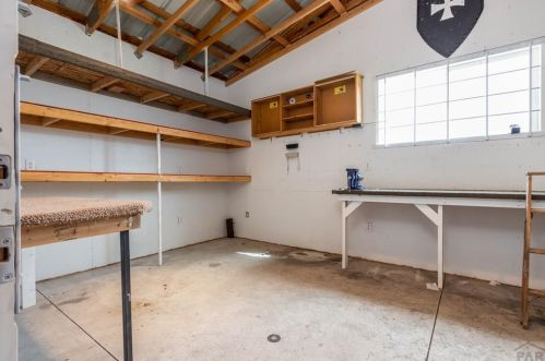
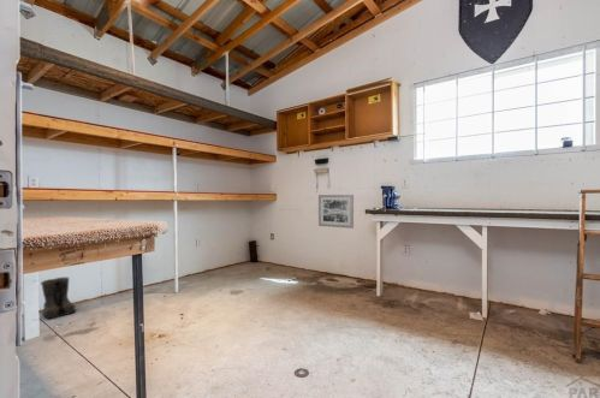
+ boots (58, 296)
+ wall art (334, 210)
